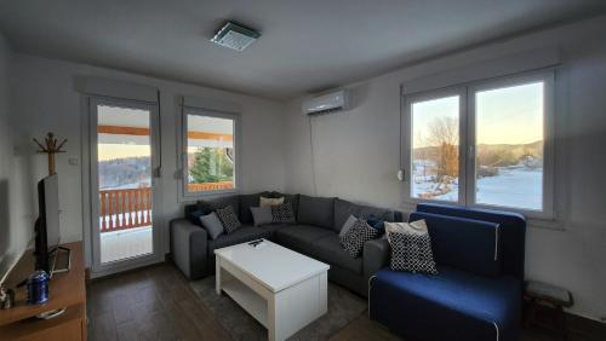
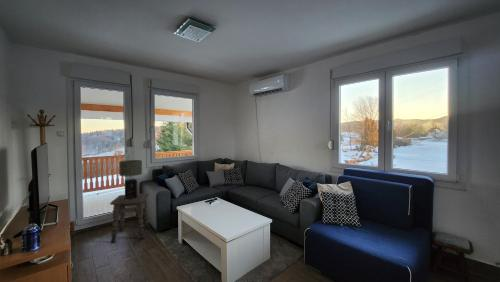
+ table lamp (131, 179)
+ side table (128, 212)
